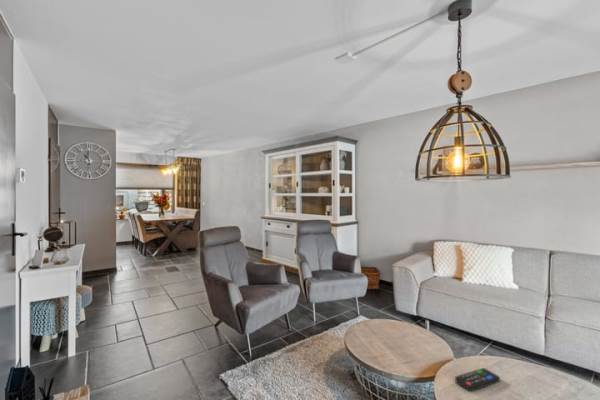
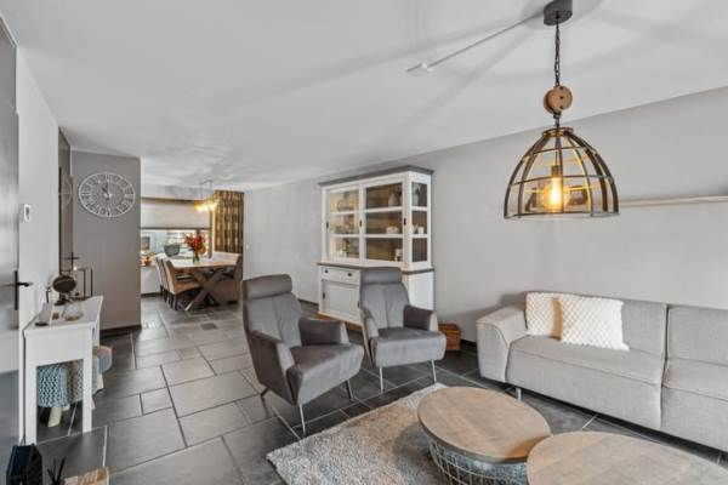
- remote control (477, 378)
